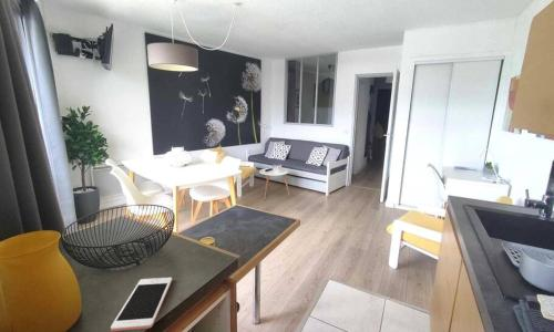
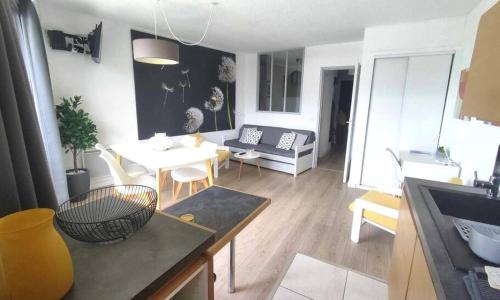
- cell phone (145, 300)
